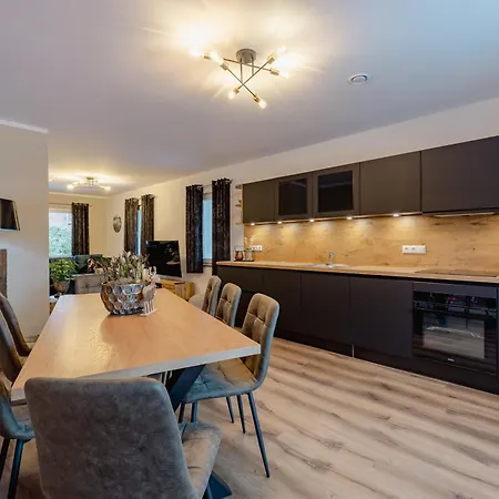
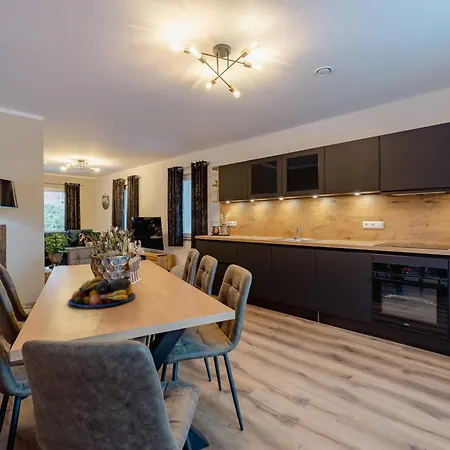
+ fruit bowl (102, 288)
